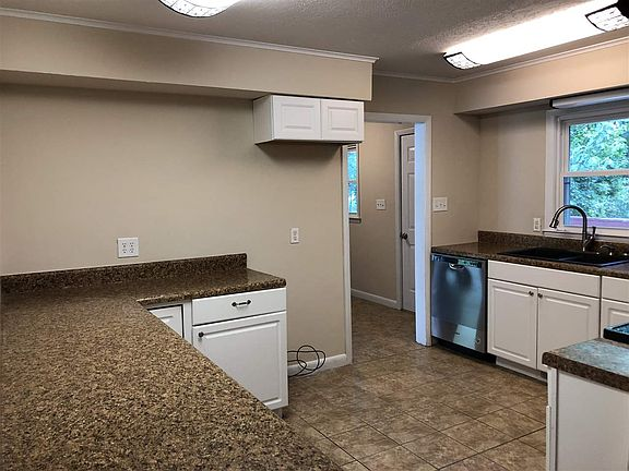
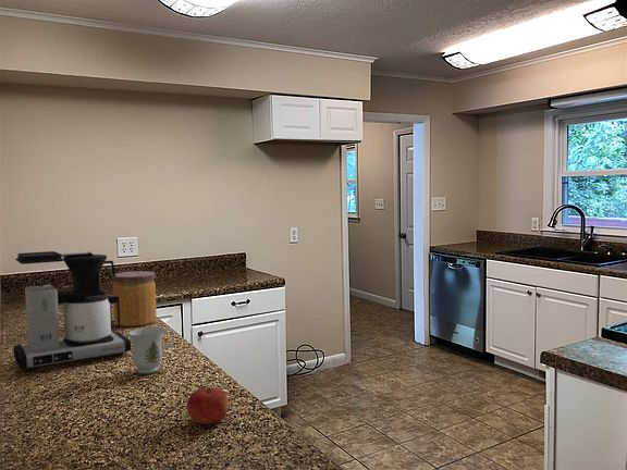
+ mug (152, 349)
+ coffee maker (71, 305)
+ fruit (208, 404)
+ jar (134, 297)
